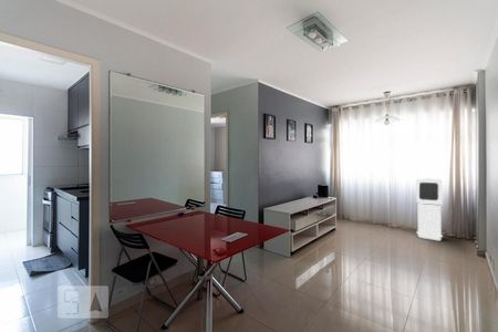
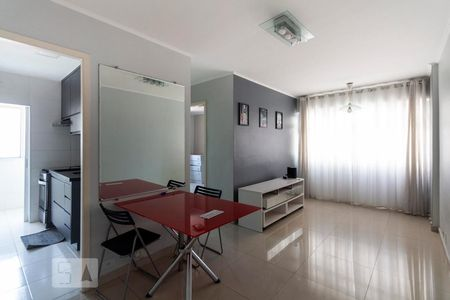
- air purifier (429, 207)
